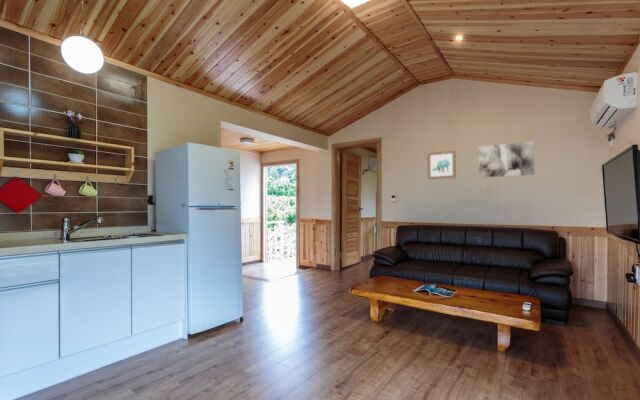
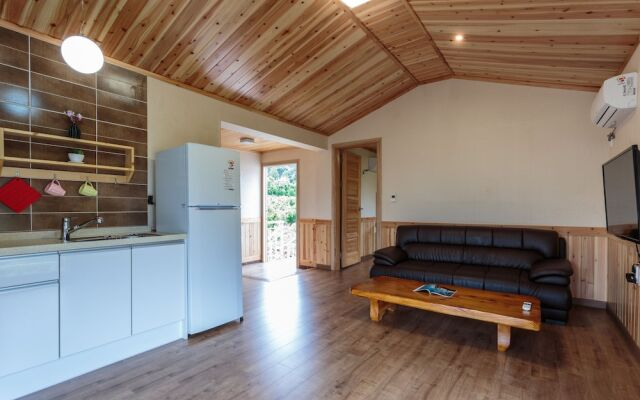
- wall art (441, 165)
- wall art (505, 160)
